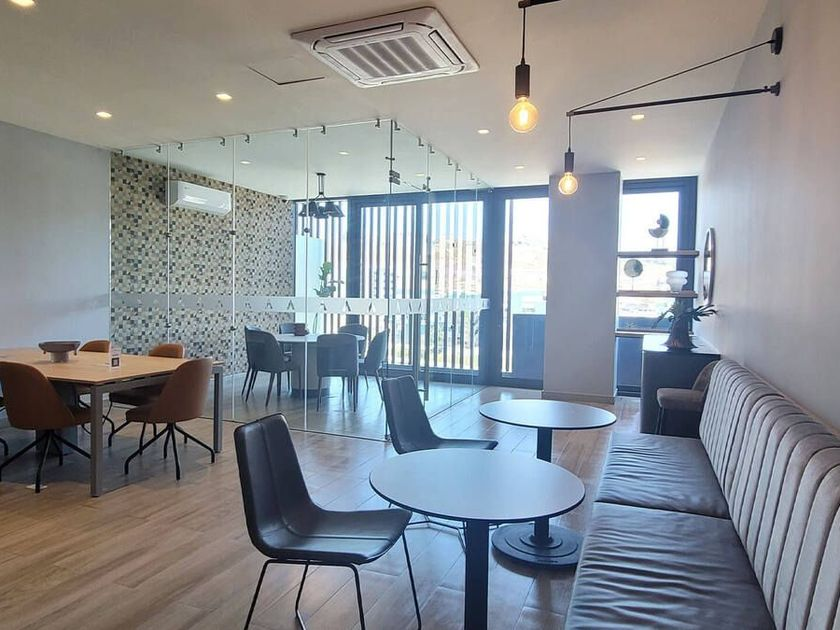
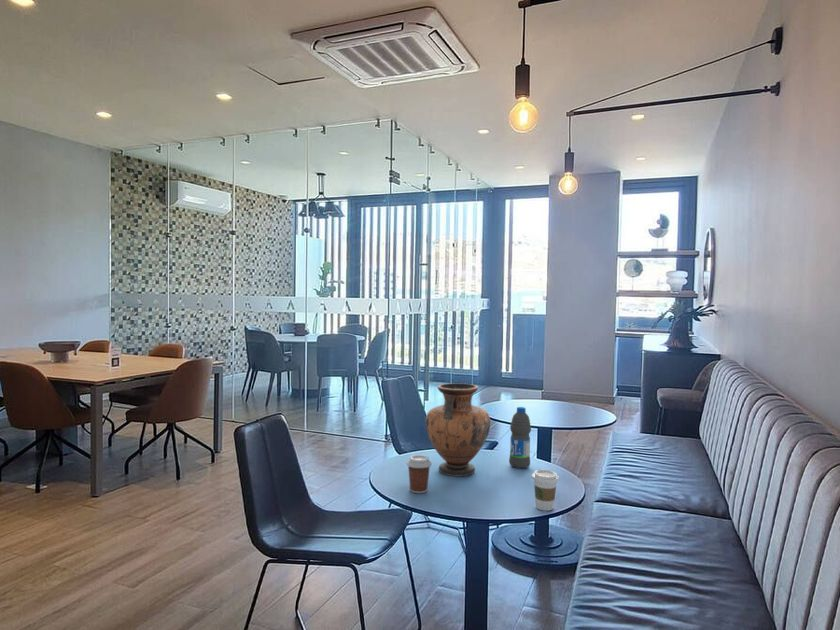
+ coffee cup (545, 490)
+ coffee cup (418, 473)
+ water bottle (520, 436)
+ vase (457, 428)
